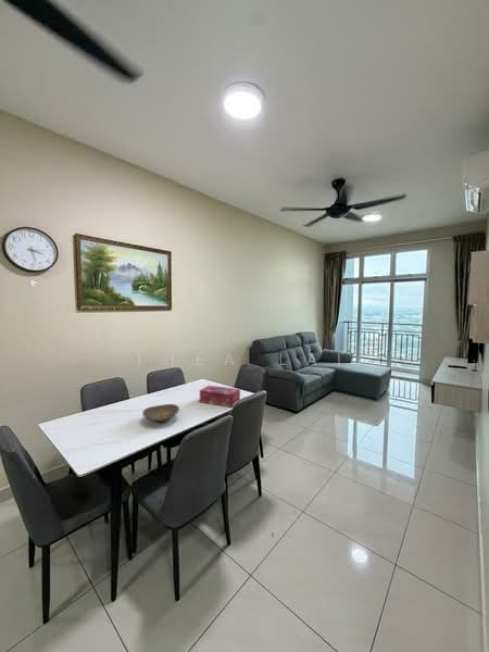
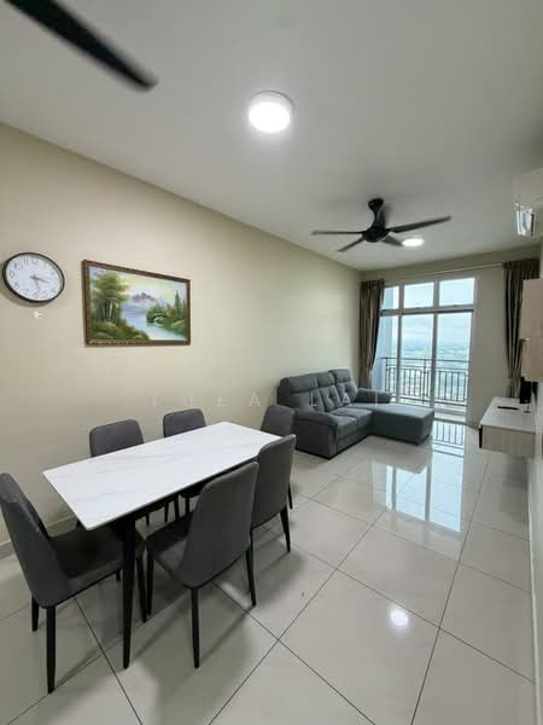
- decorative bowl (161, 414)
- tissue box (220, 396)
